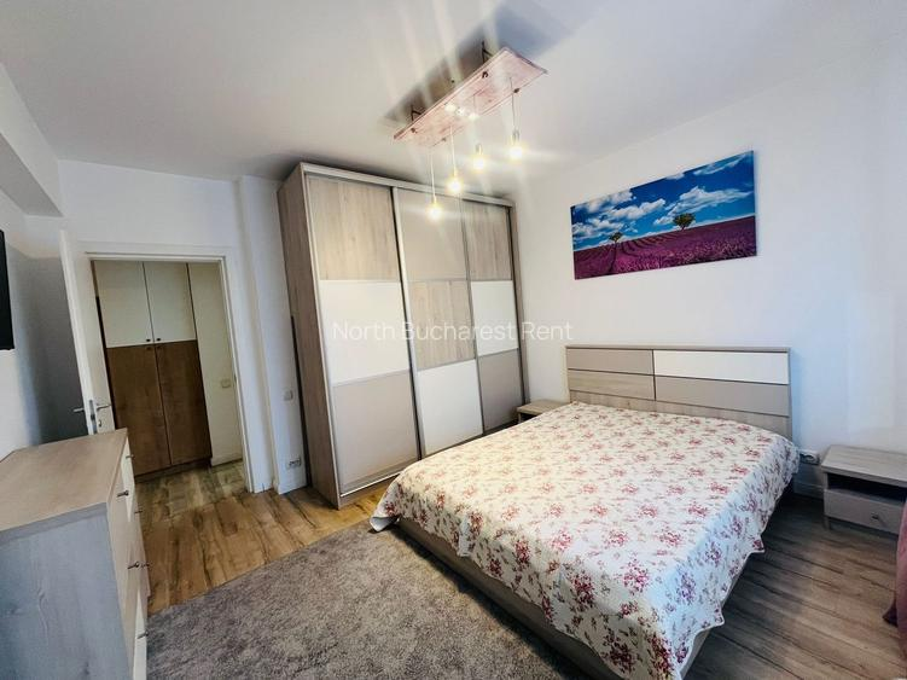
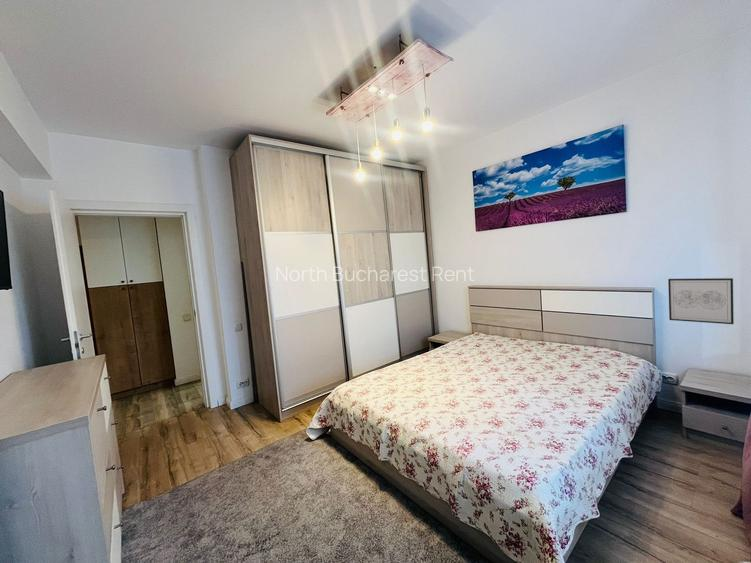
+ wall art (699, 300)
